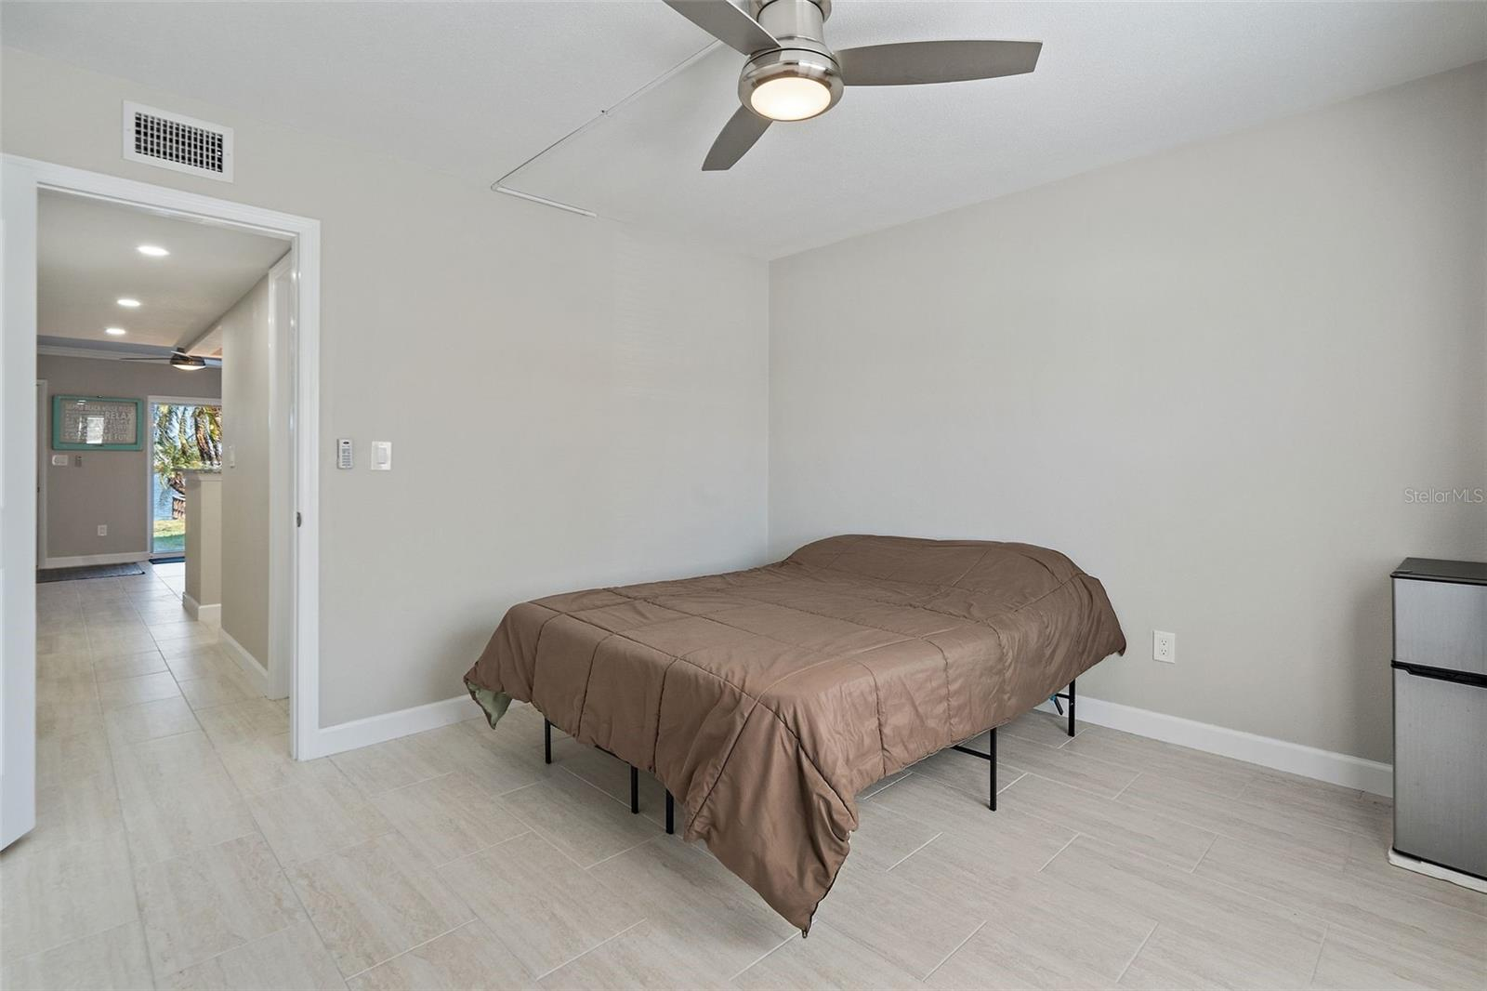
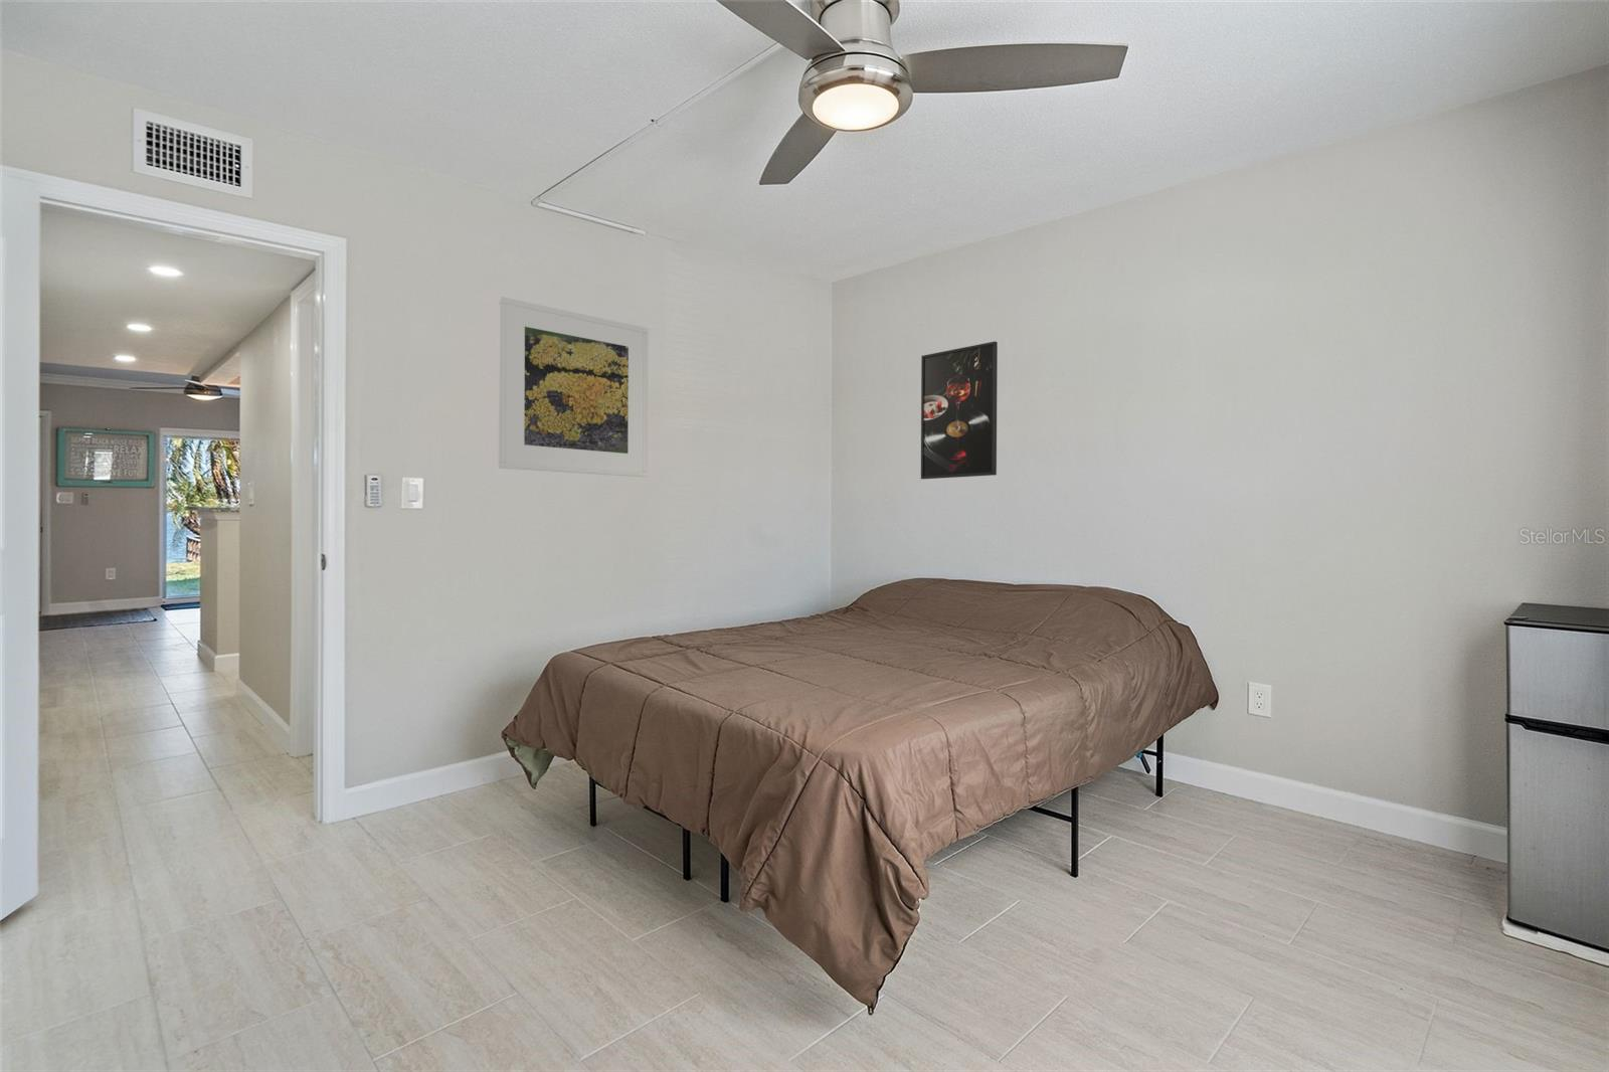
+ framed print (957, 413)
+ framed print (578, 394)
